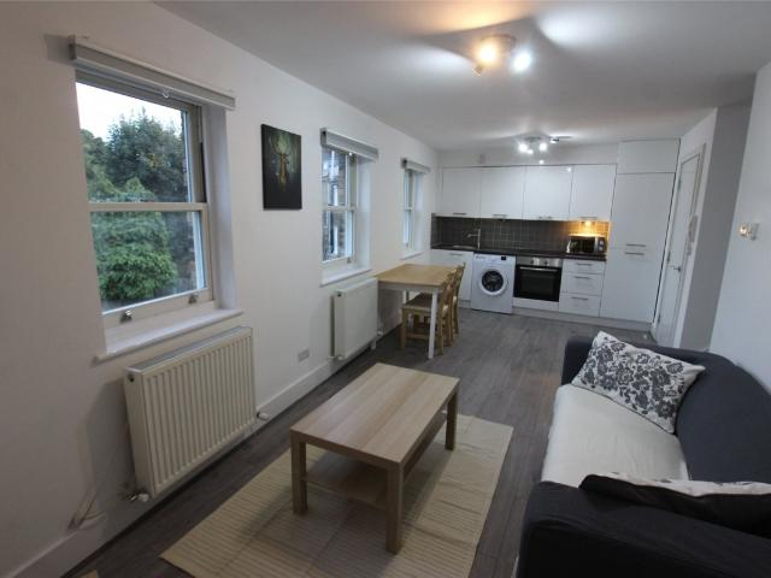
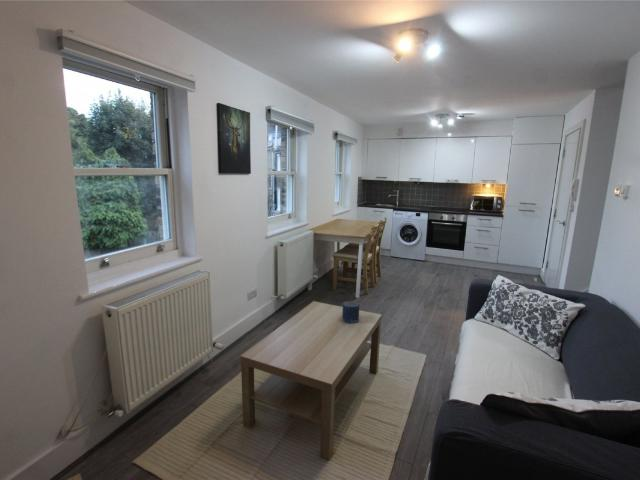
+ candle (350, 311)
